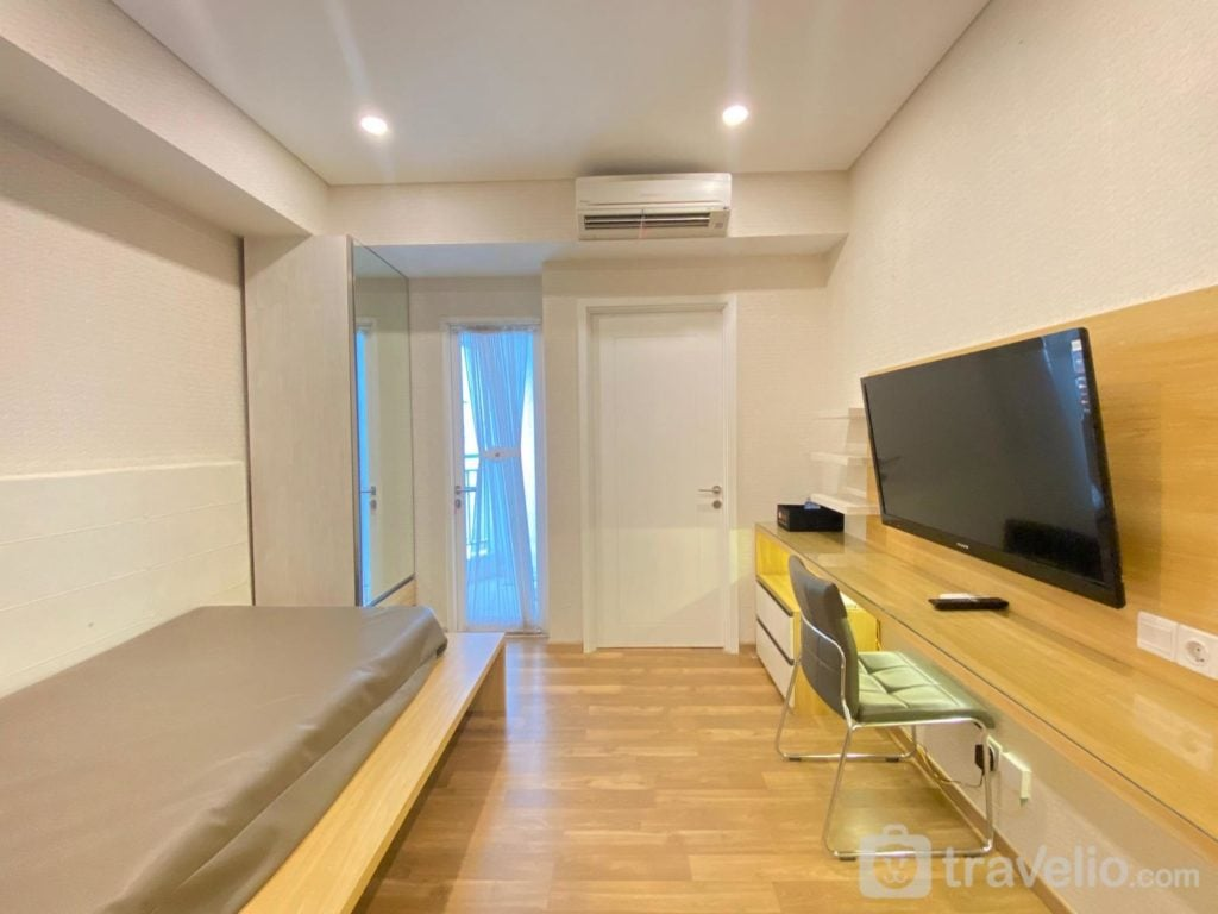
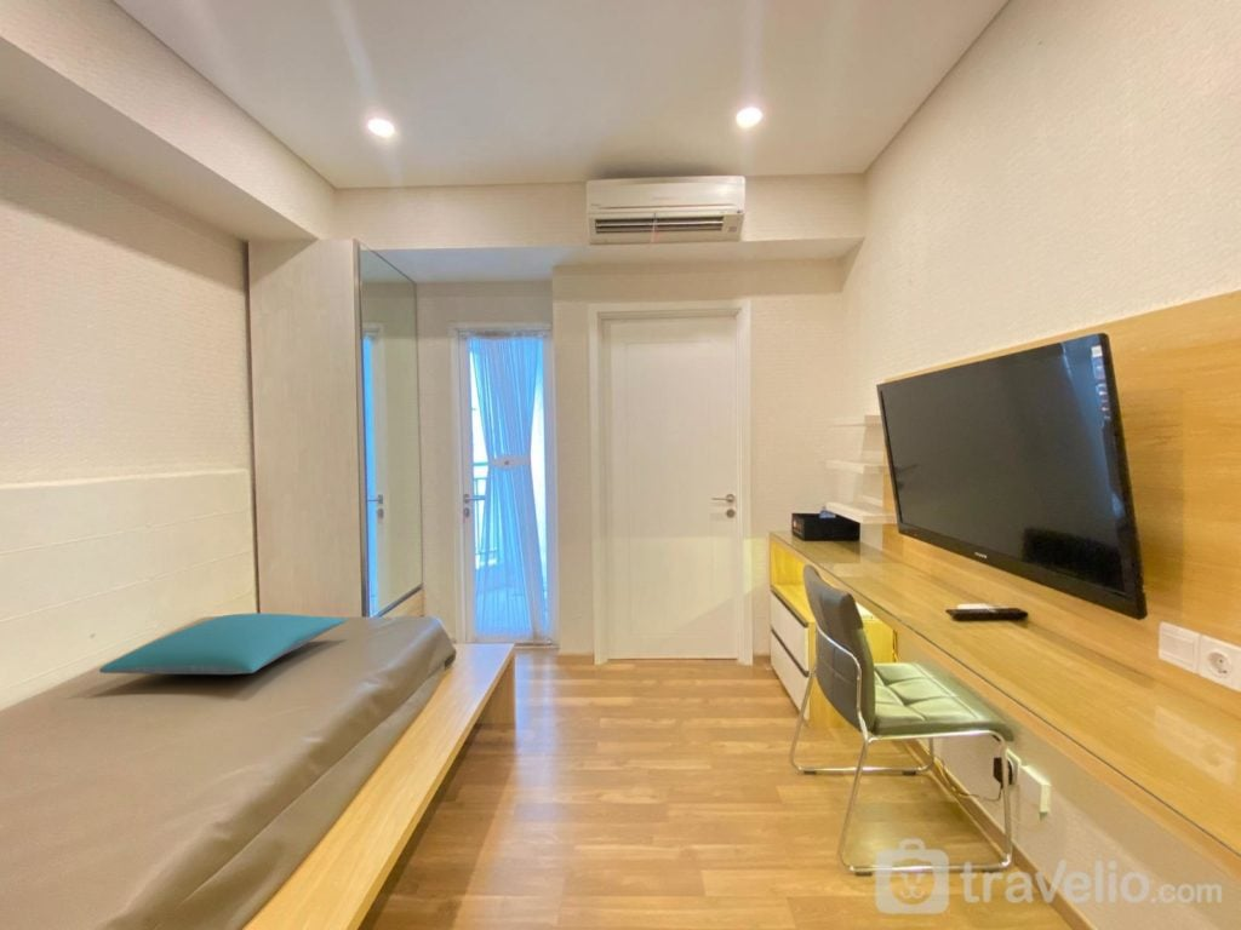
+ pillow (239, 641)
